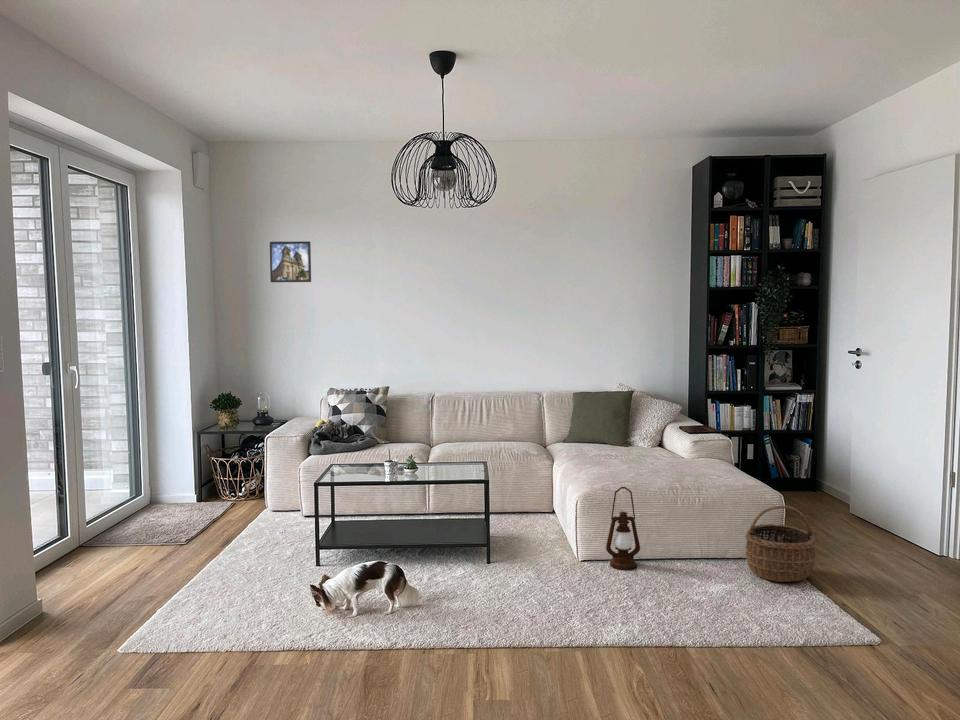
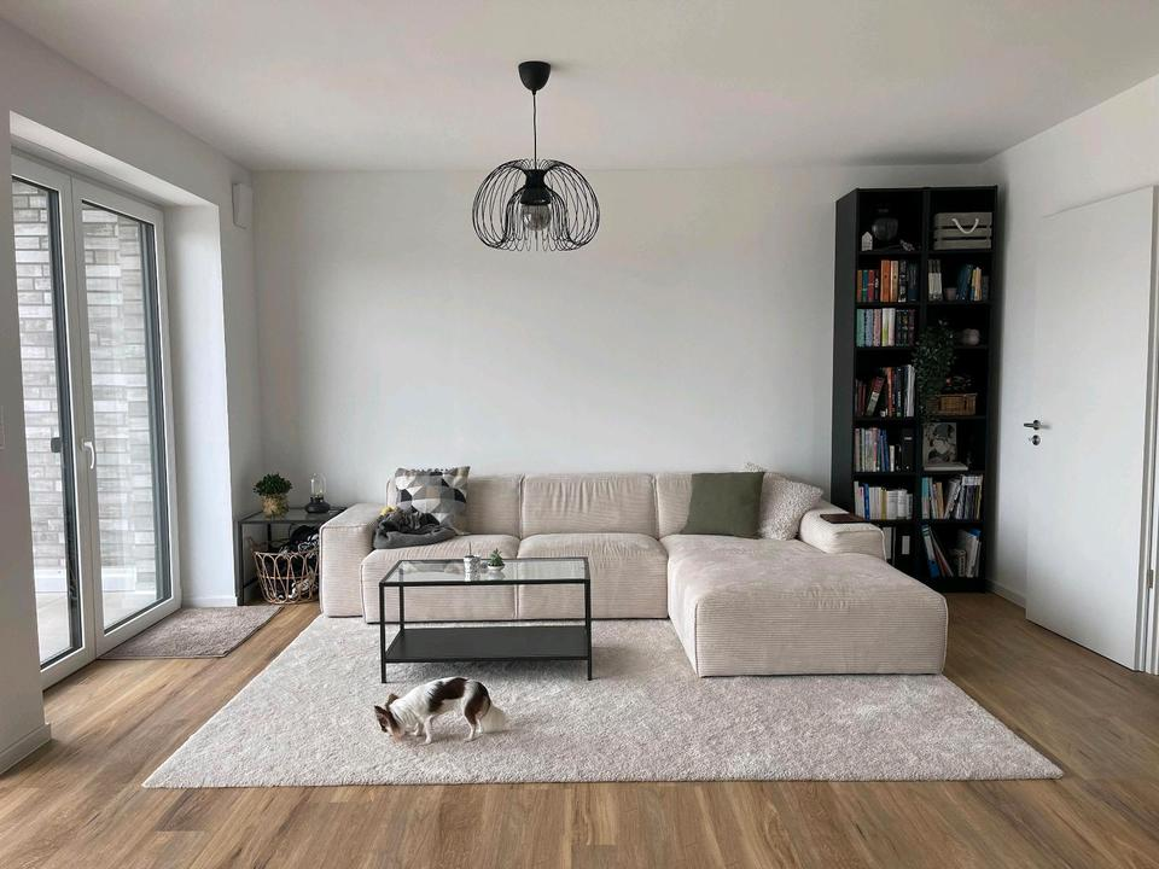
- wicker basket (779, 540)
- lantern (623, 526)
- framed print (290, 261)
